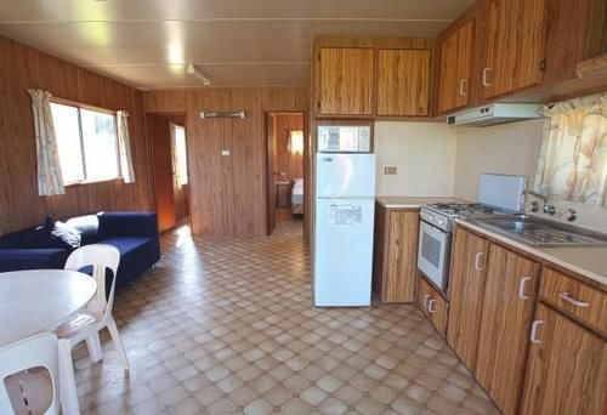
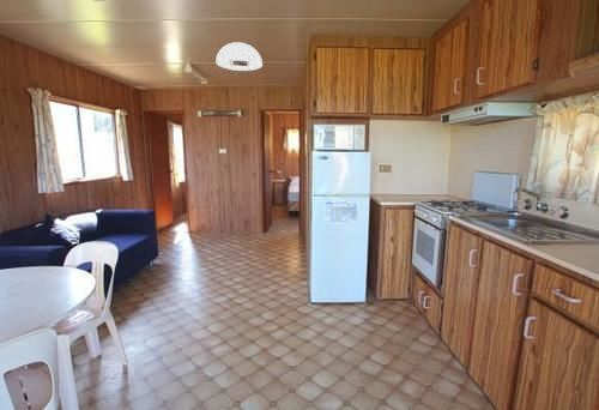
+ dome light (238, 54)
